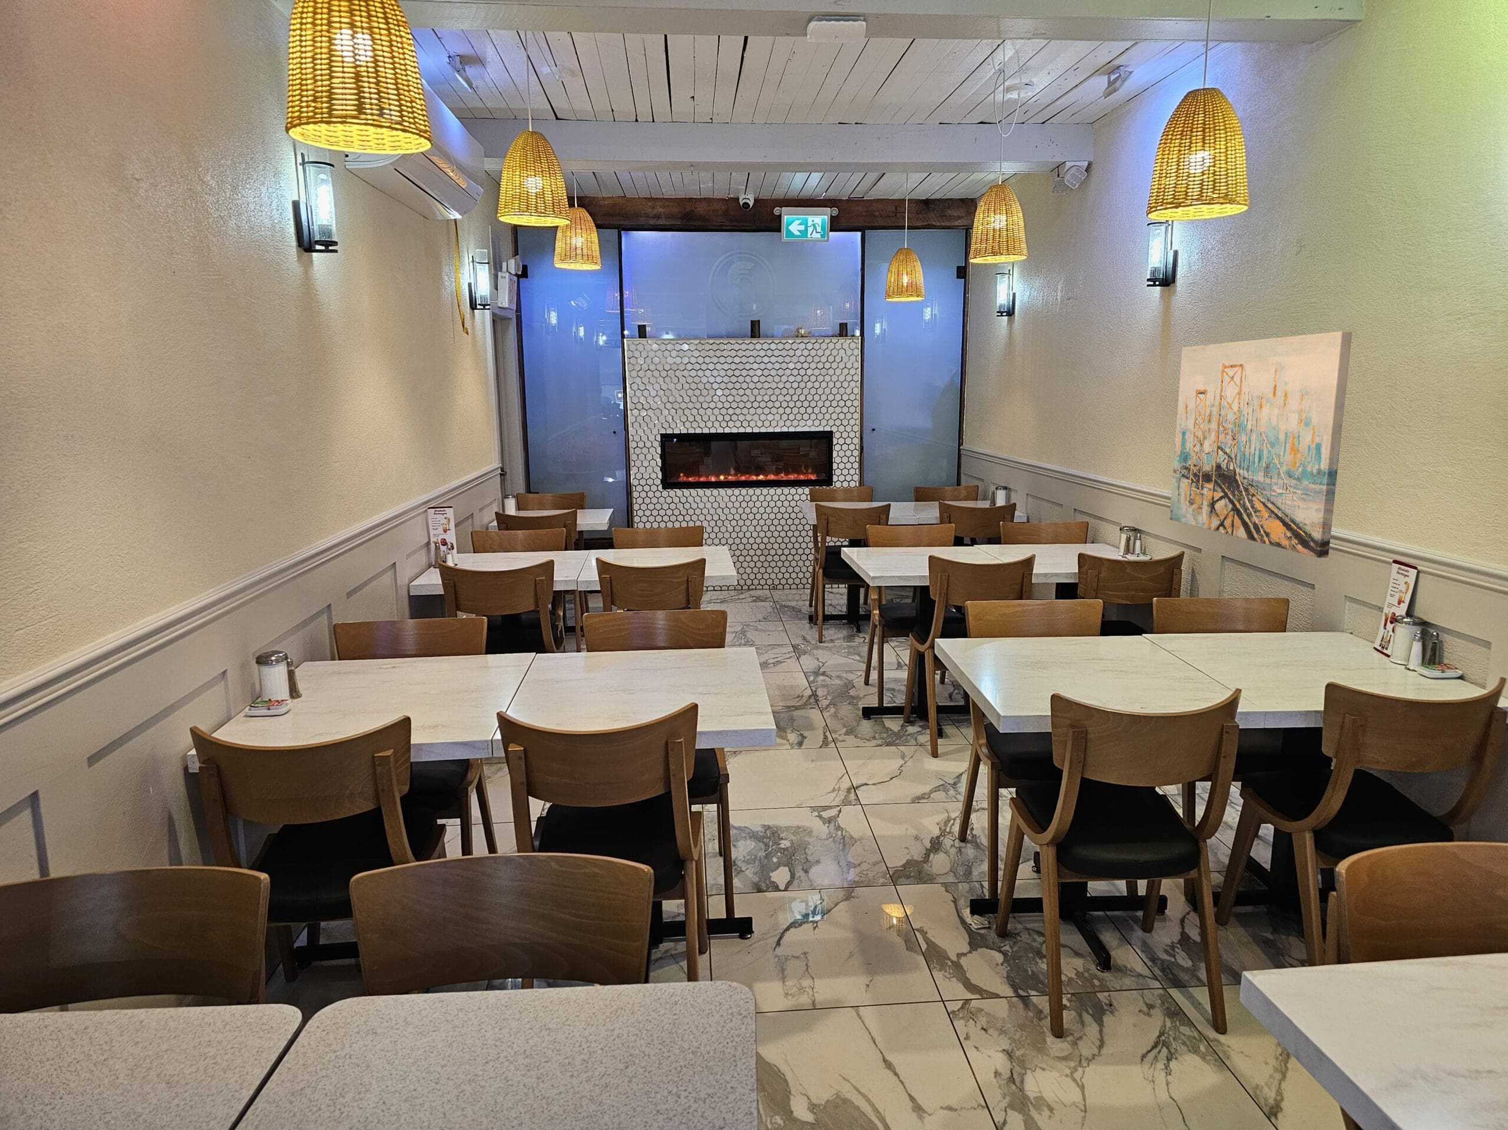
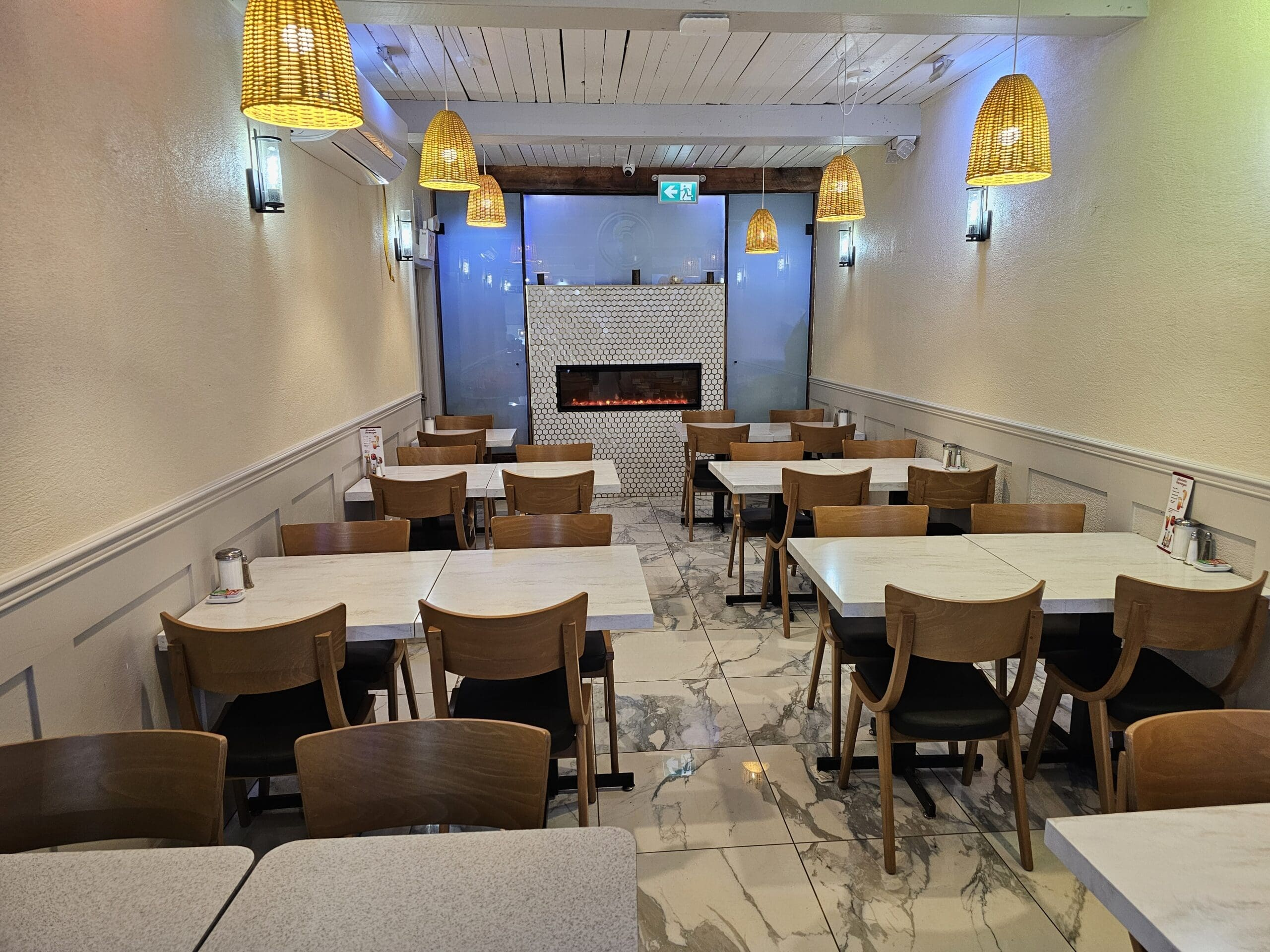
- wall art (1247, 439)
